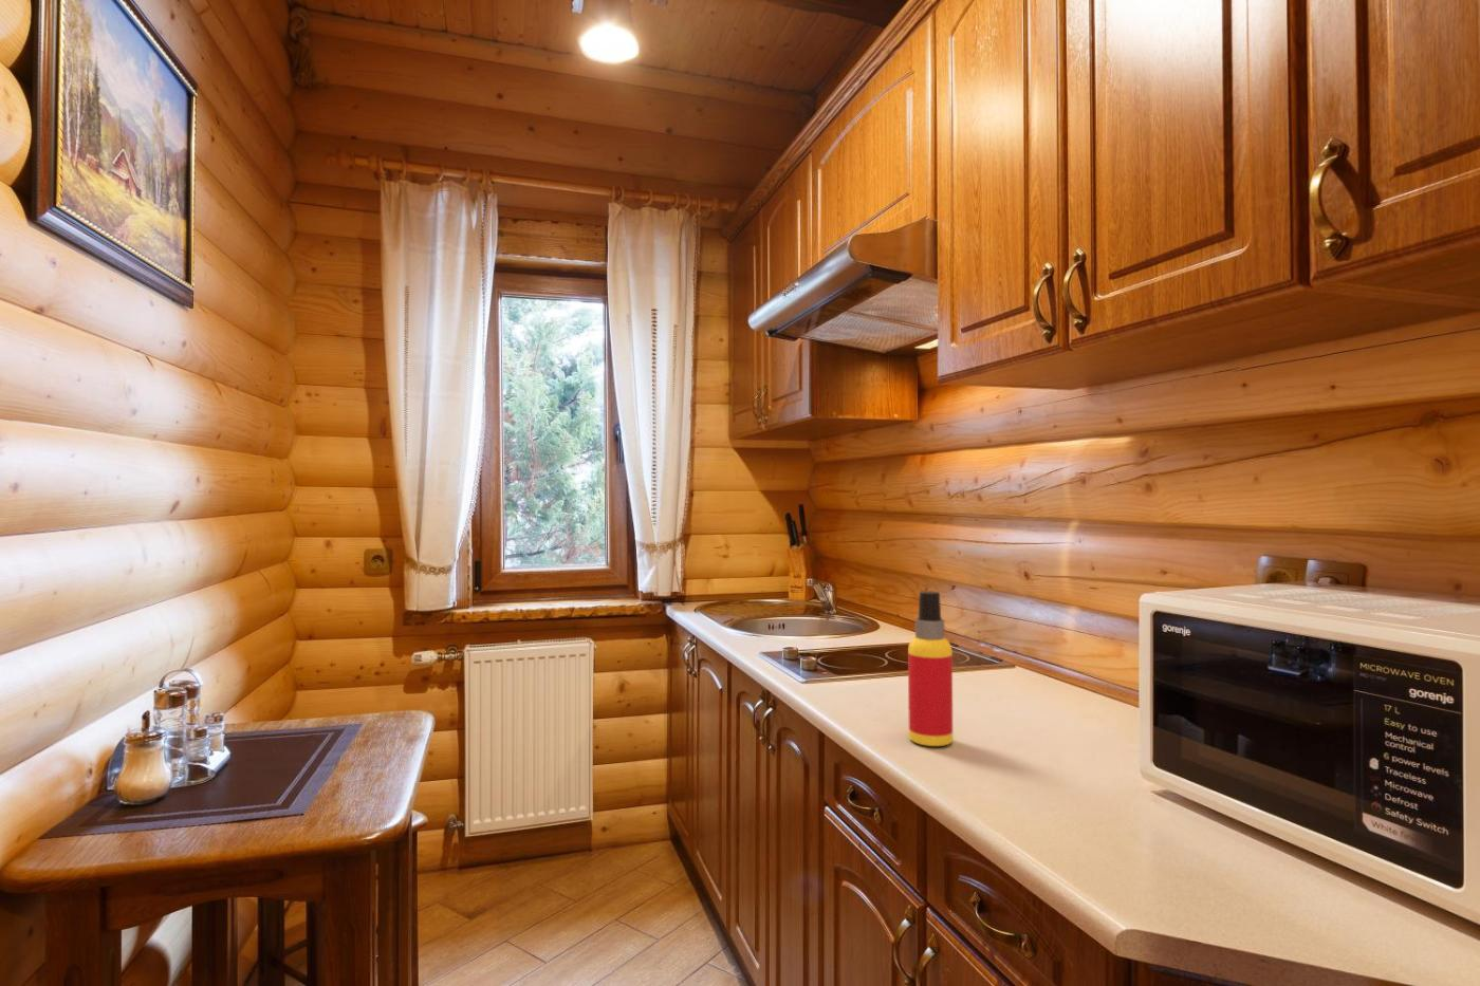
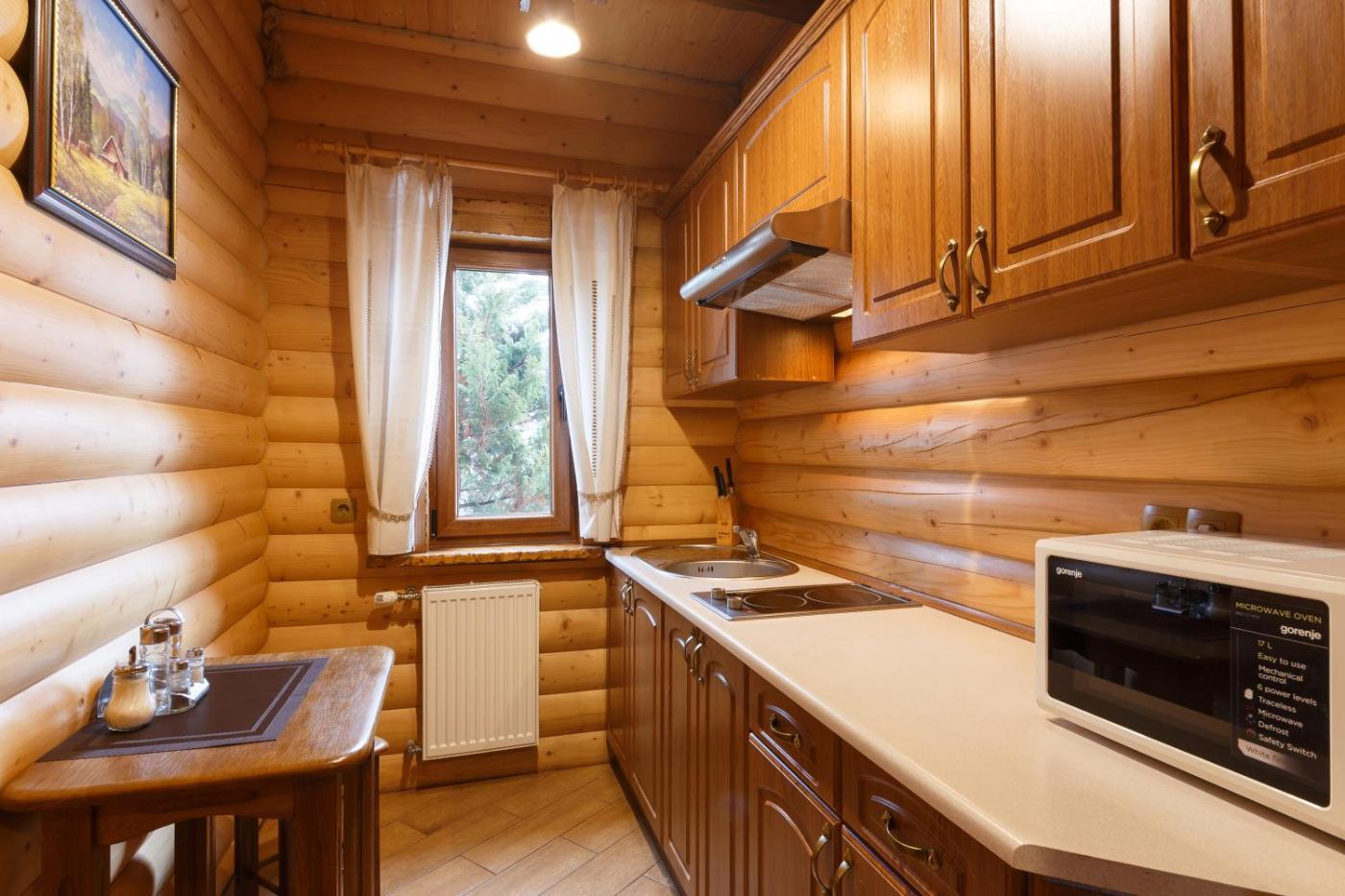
- spray bottle (929, 666)
